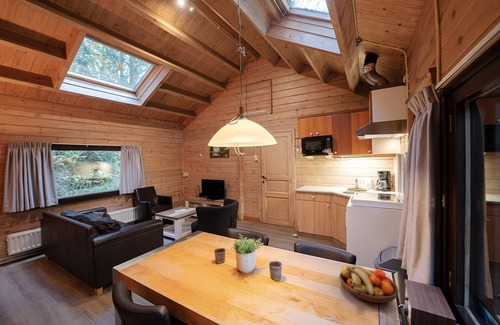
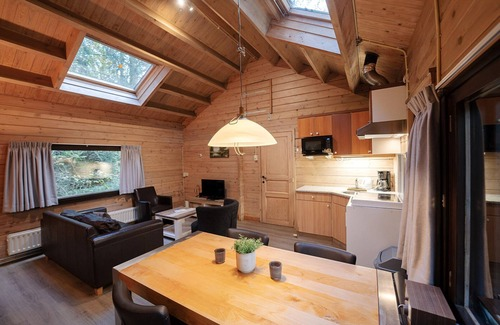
- fruit bowl (367, 279)
